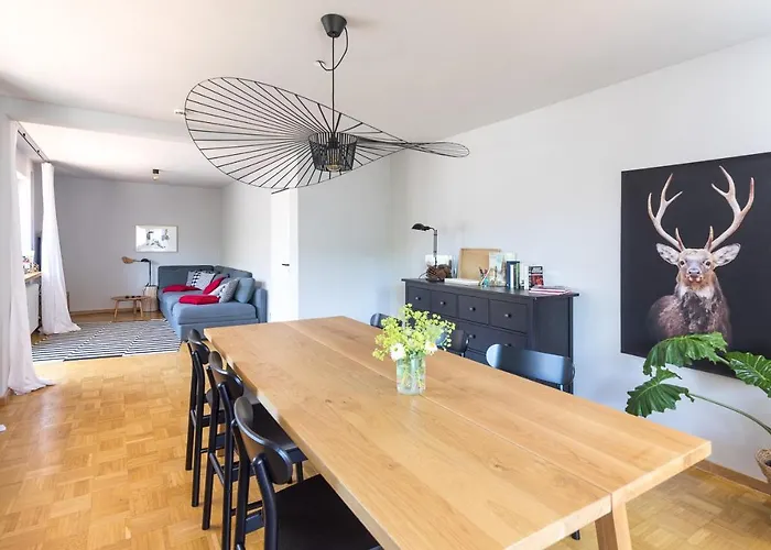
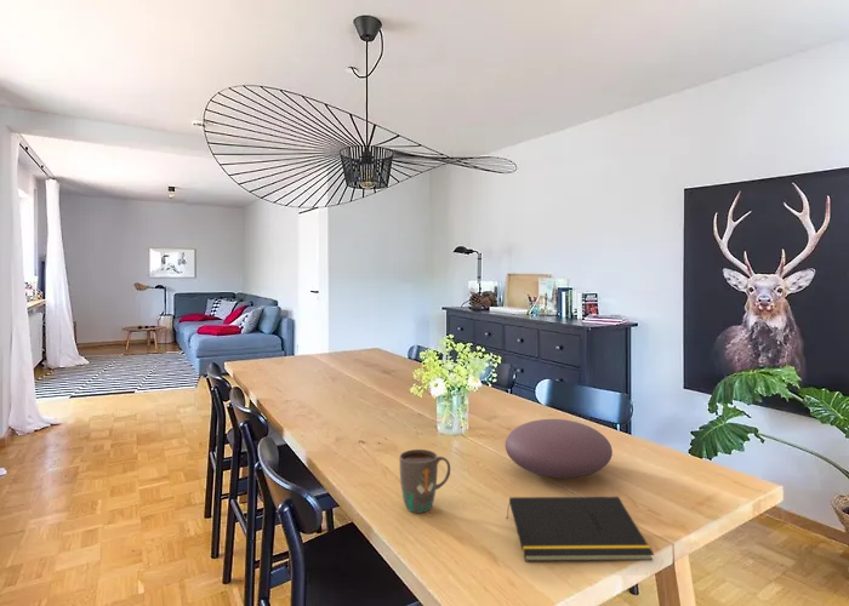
+ decorative bowl (557, 446)
+ mug (426, 480)
+ notepad (575, 526)
